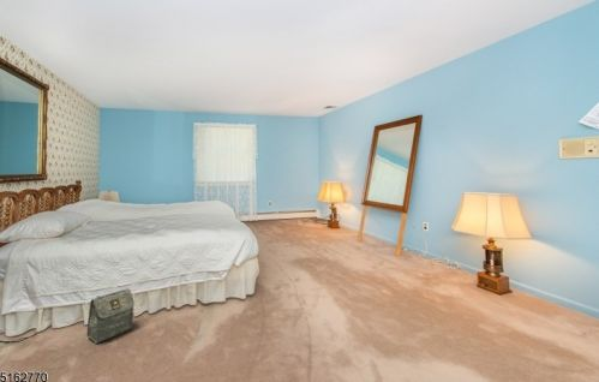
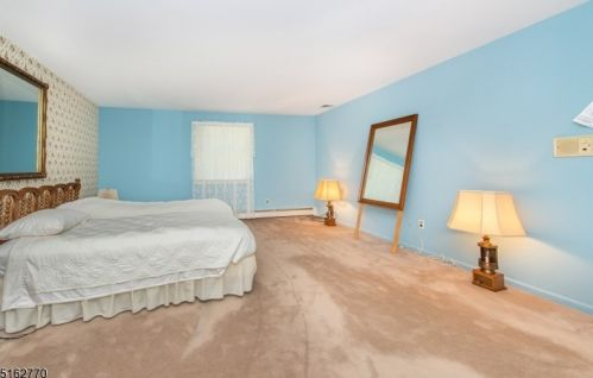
- bag (112, 312)
